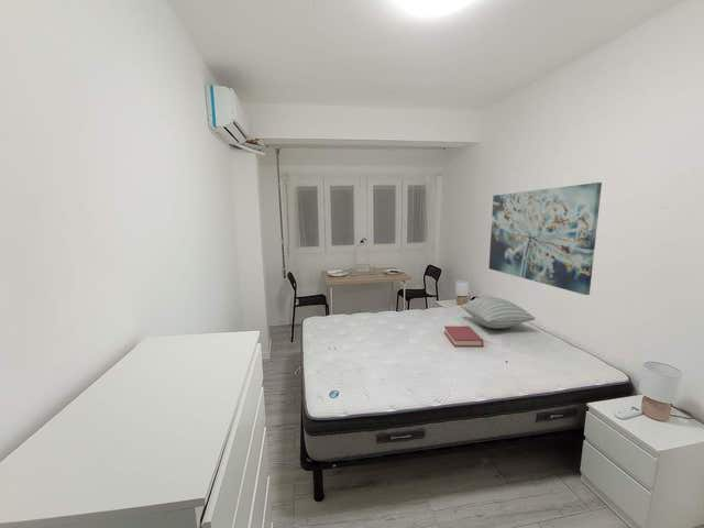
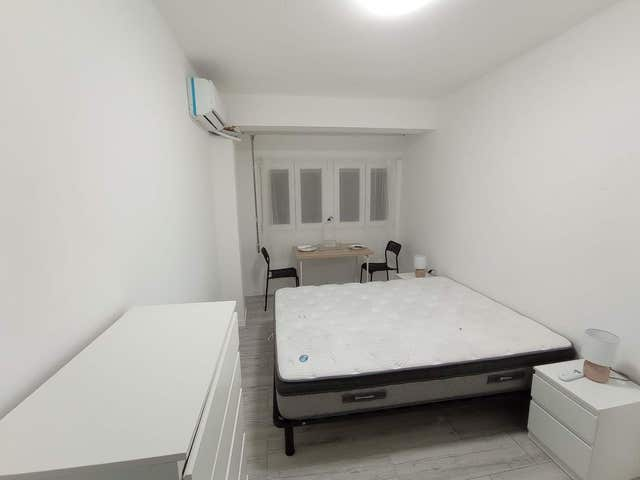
- pillow (495, 311)
- wall art (531, 235)
- hardback book (462, 336)
